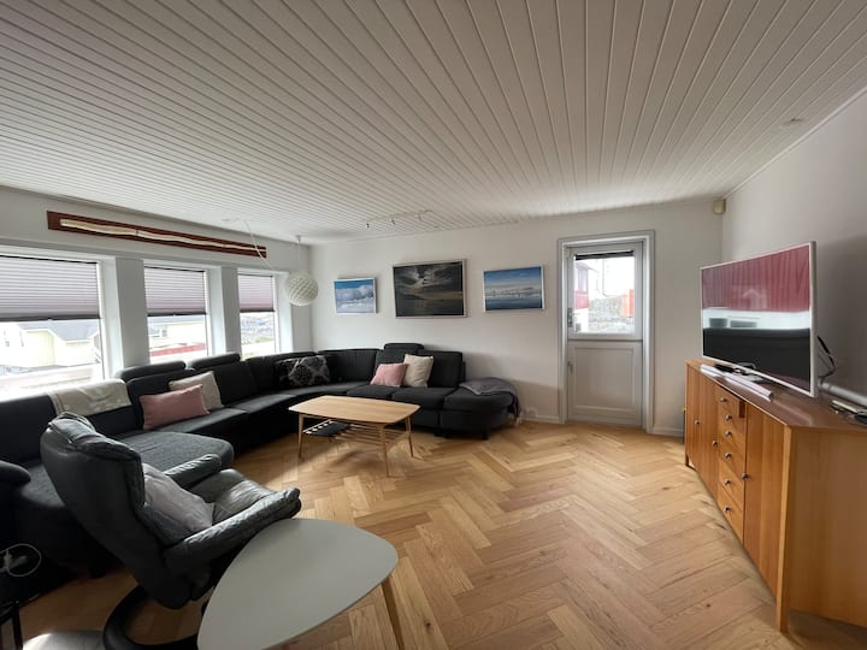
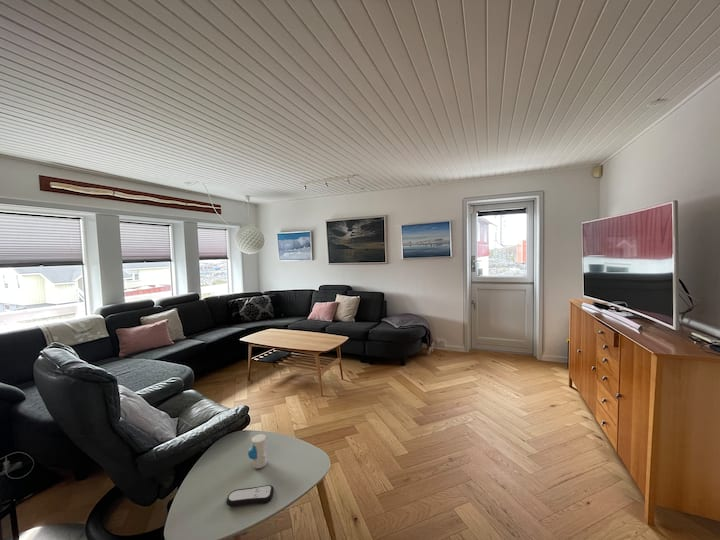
+ toy (256, 452)
+ remote control (250, 495)
